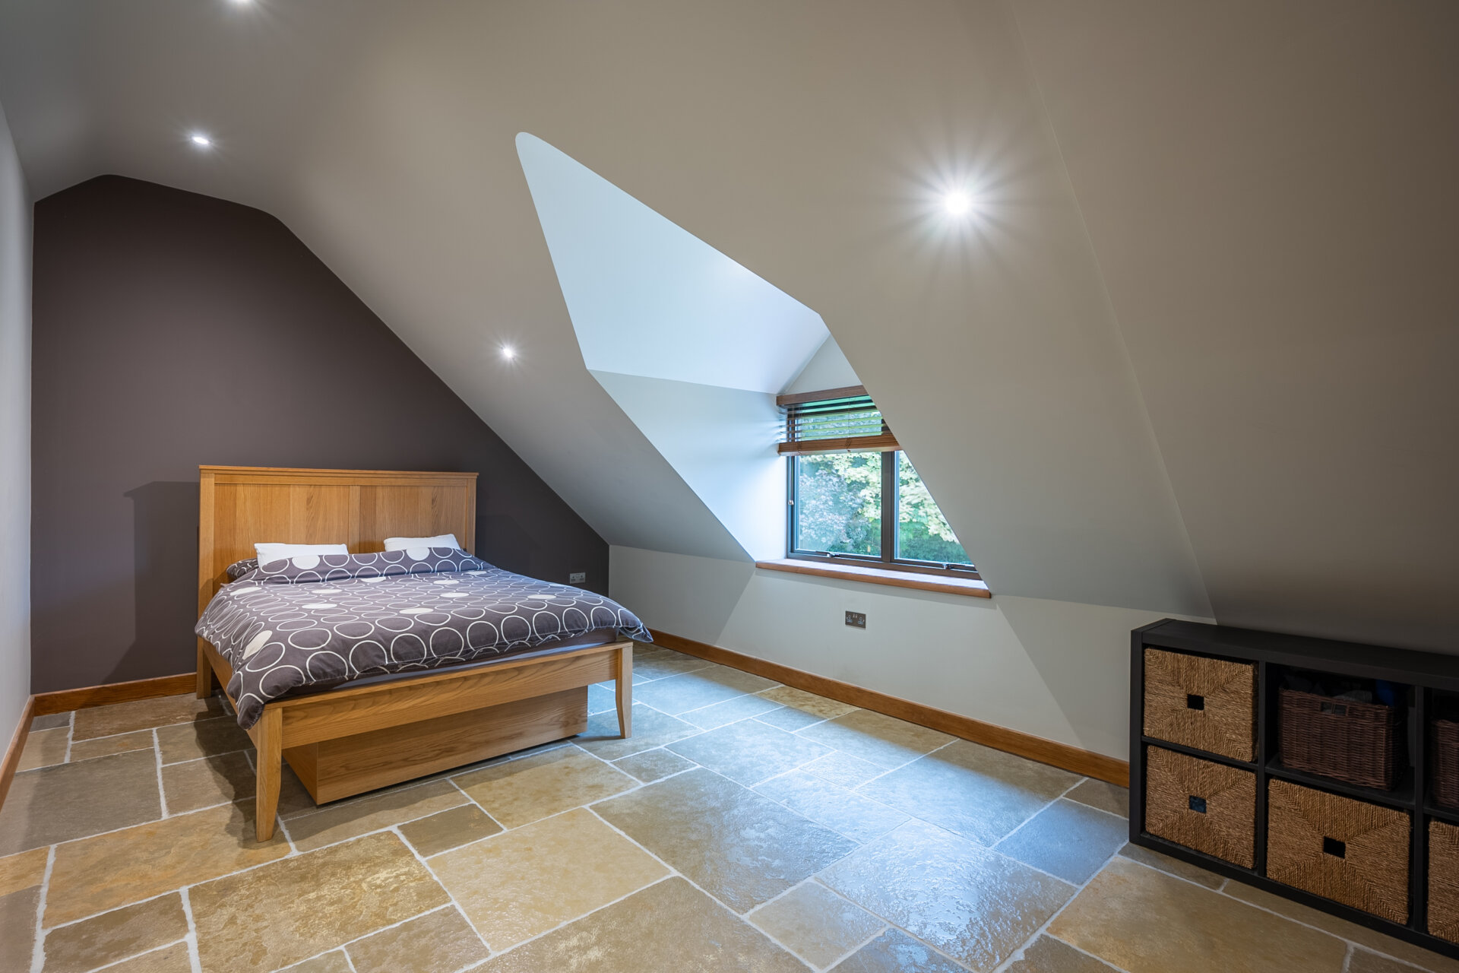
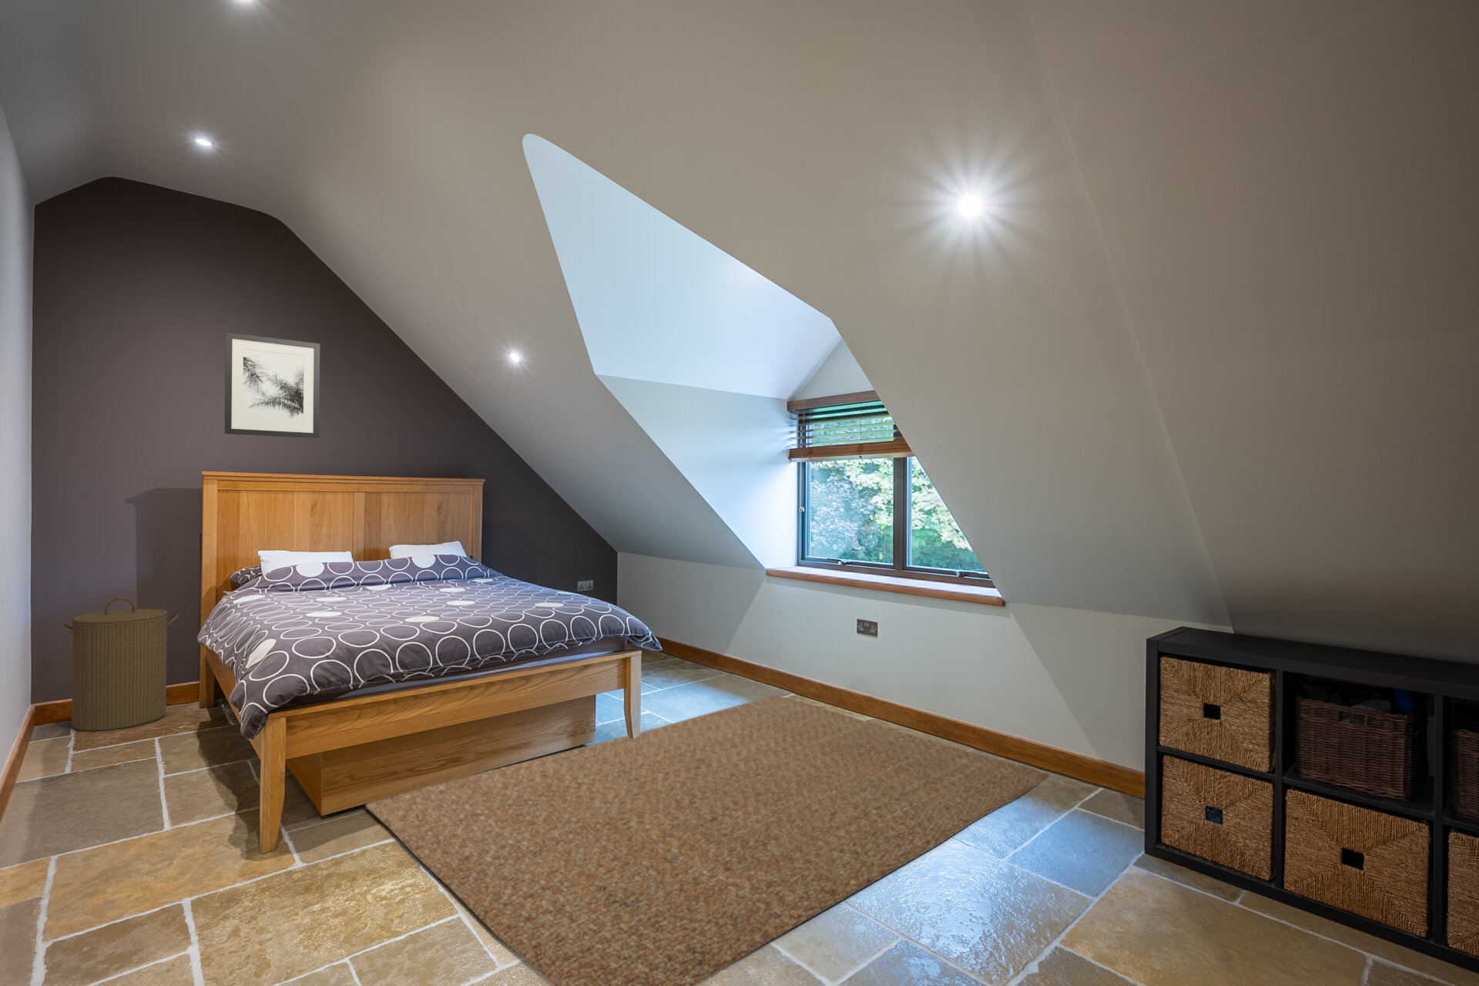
+ wall art (273, 386)
+ laundry hamper (121, 658)
+ rug (731, 789)
